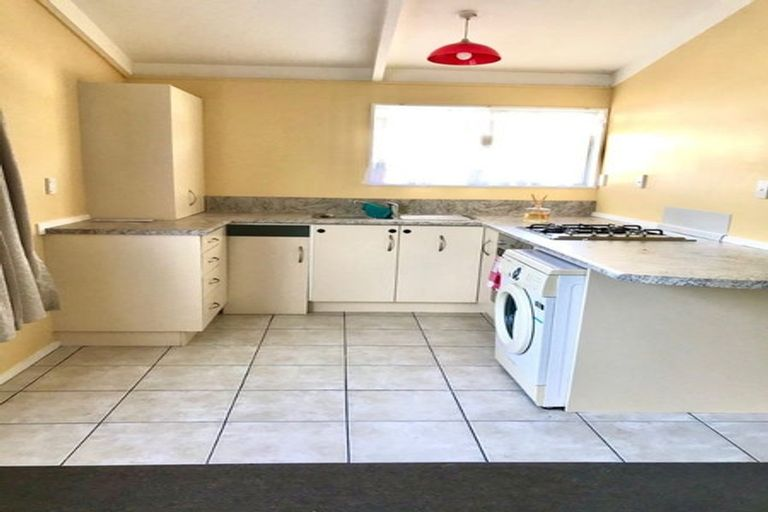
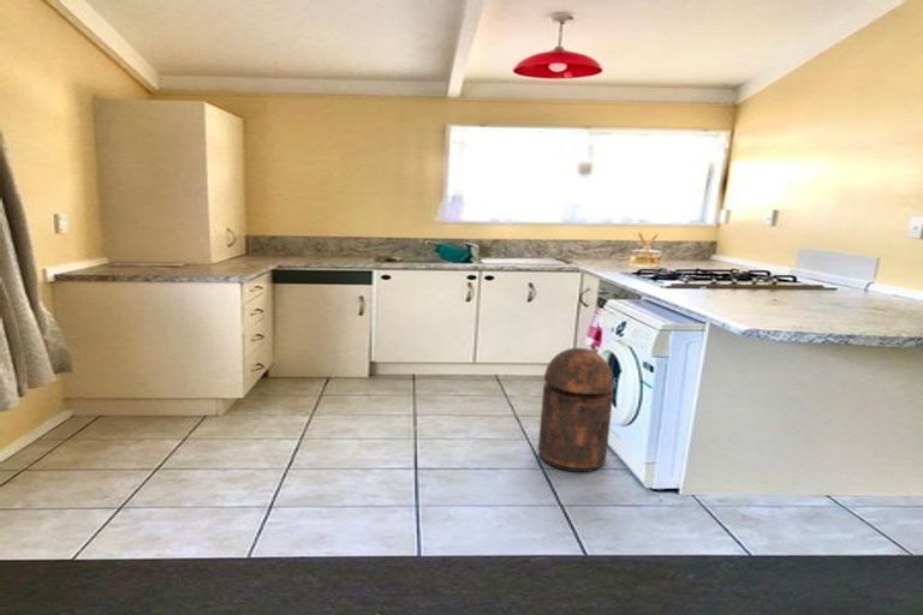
+ trash can (576, 404)
